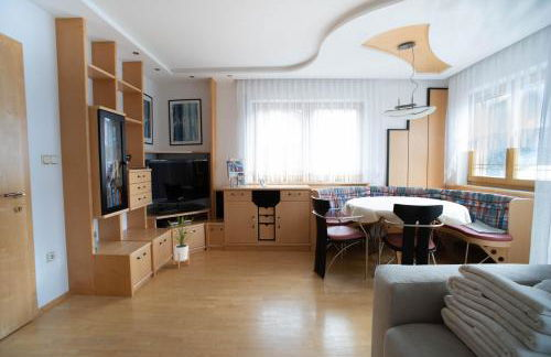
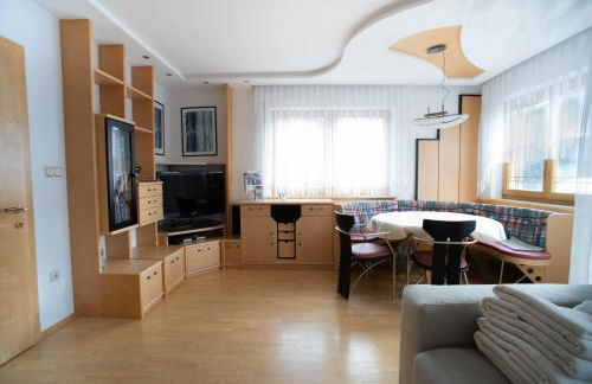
- house plant (181, 239)
